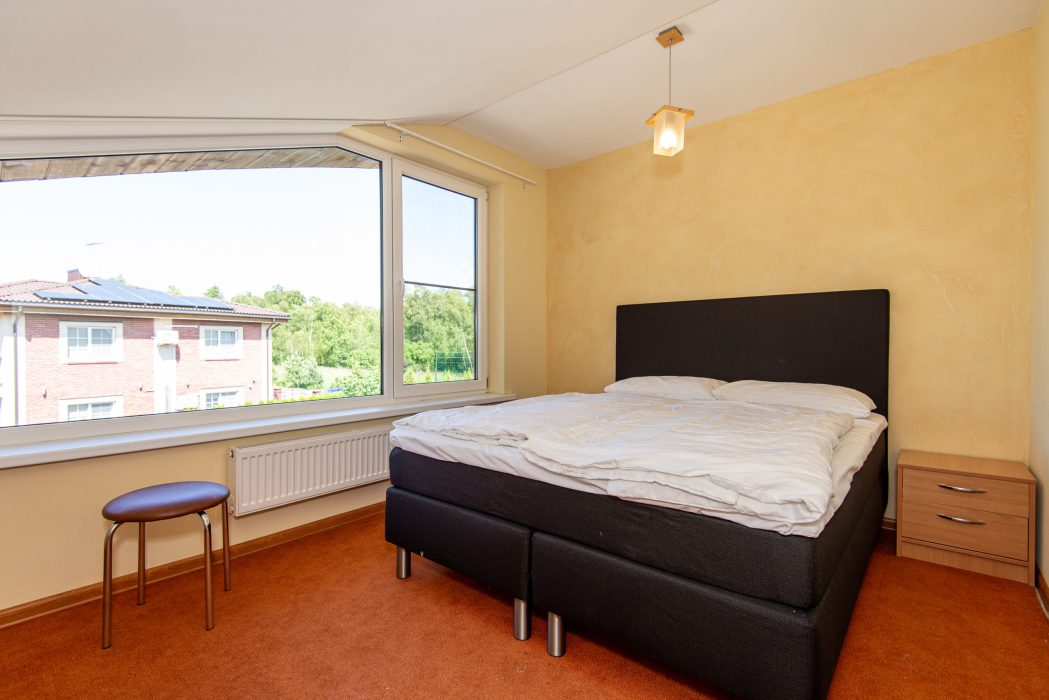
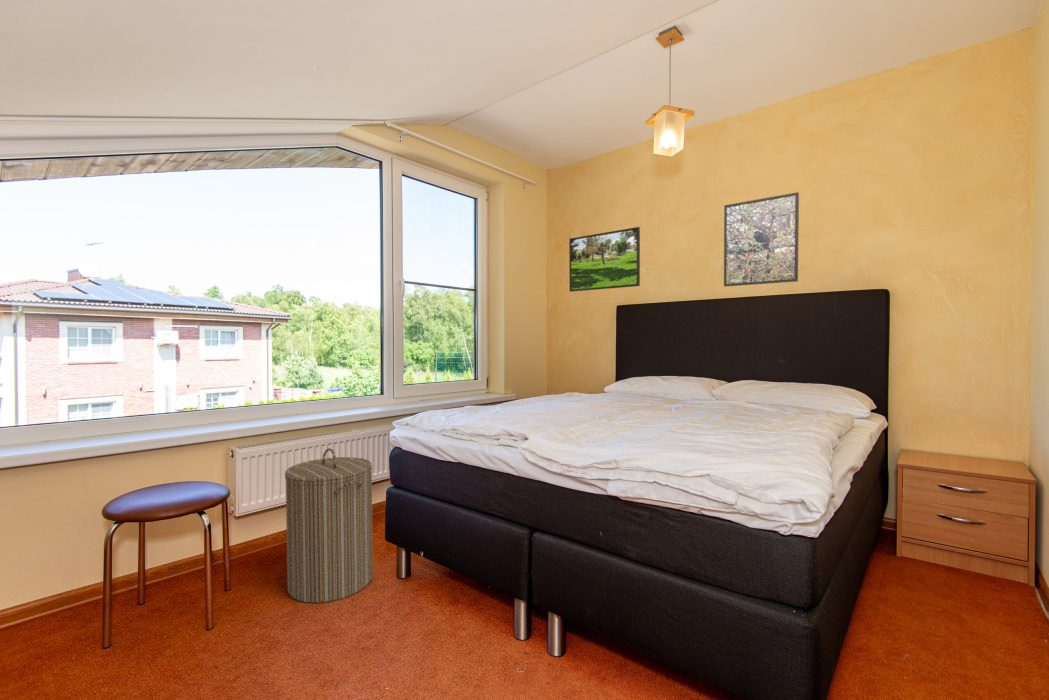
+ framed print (759, 241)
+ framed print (602, 261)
+ laundry hamper (330, 515)
